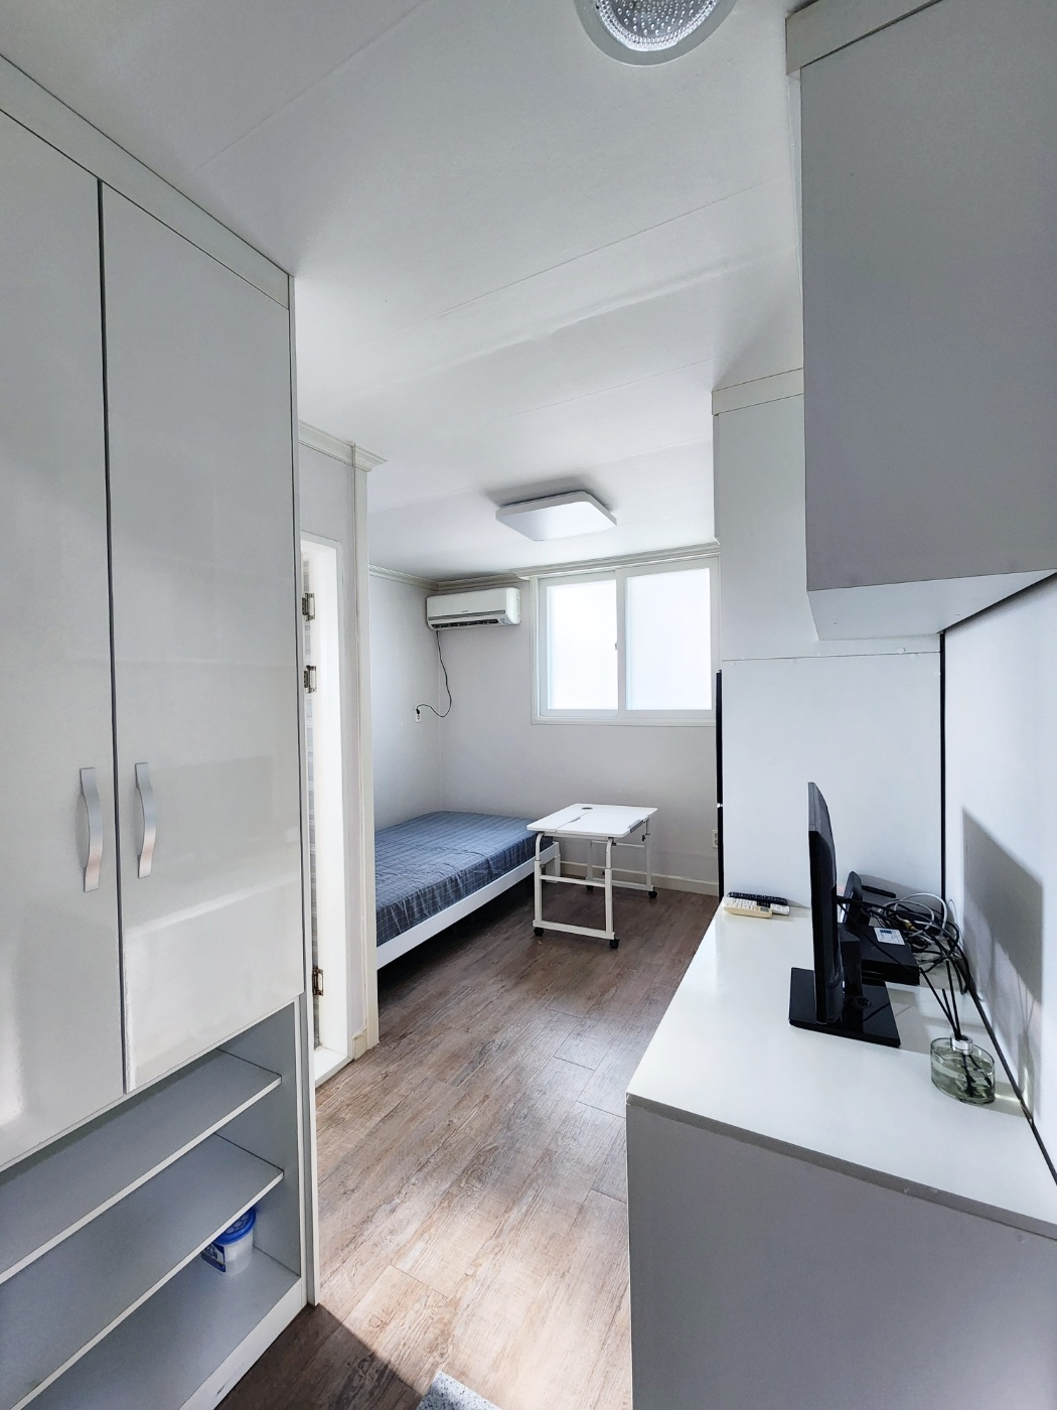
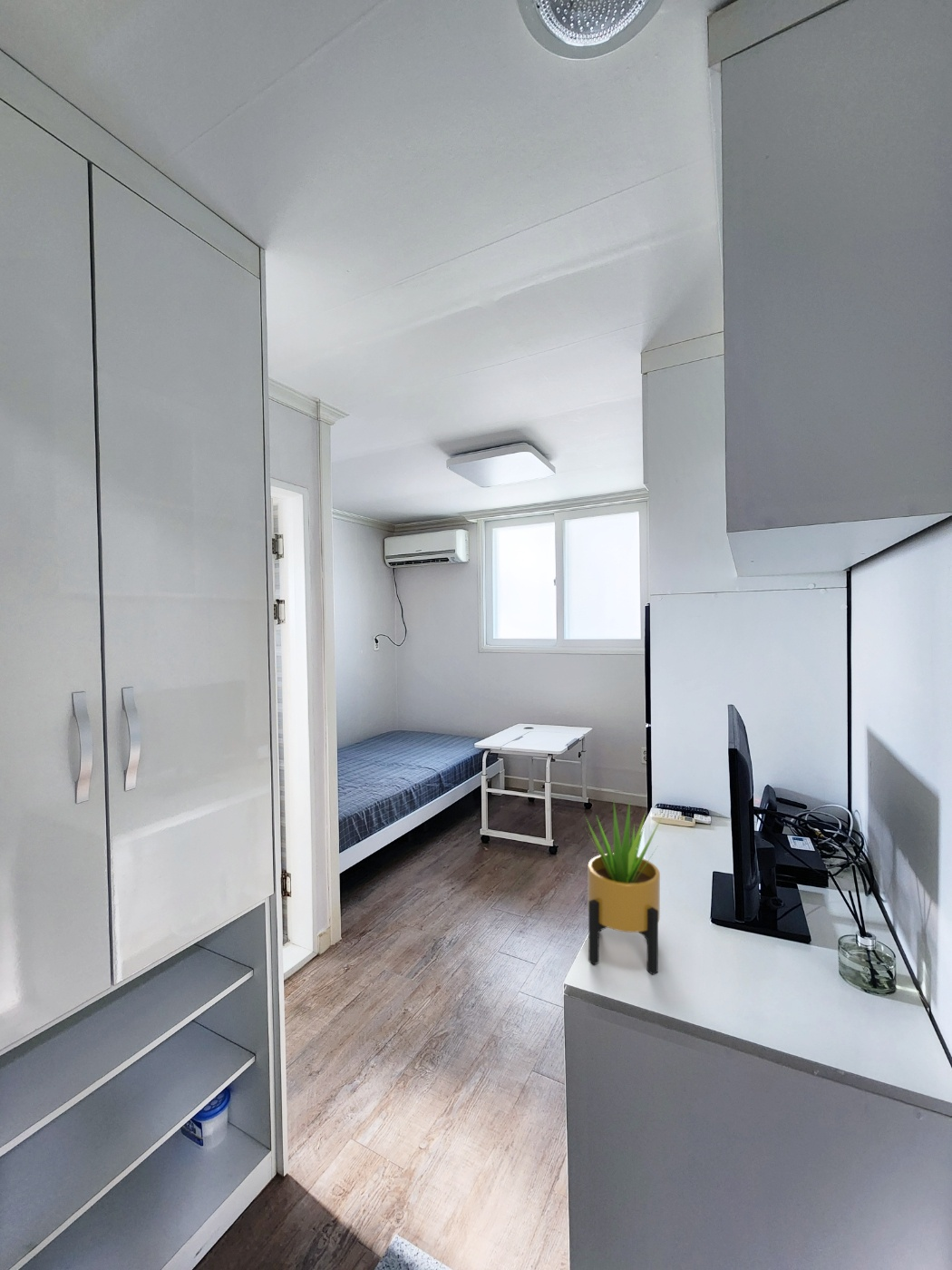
+ potted plant (622, 880)
